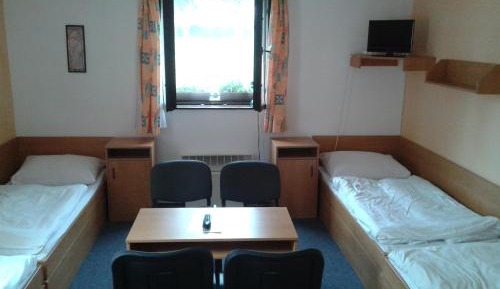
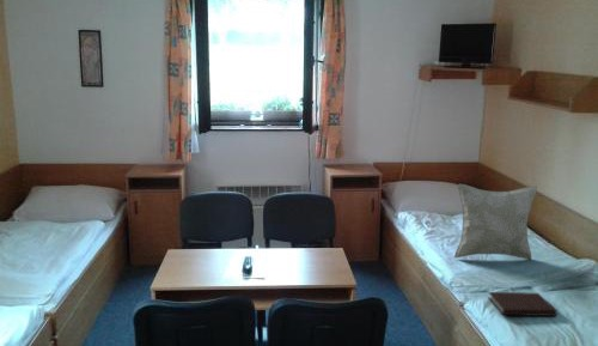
+ decorative pillow (495, 221)
+ notebook (520, 303)
